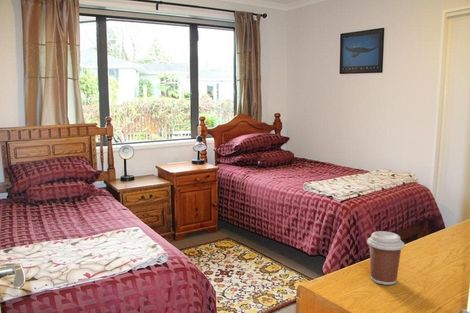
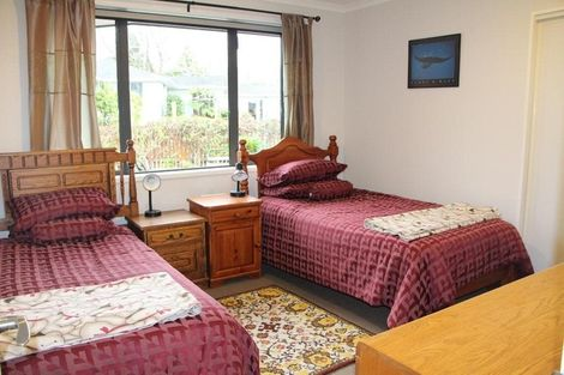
- coffee cup (384, 257)
